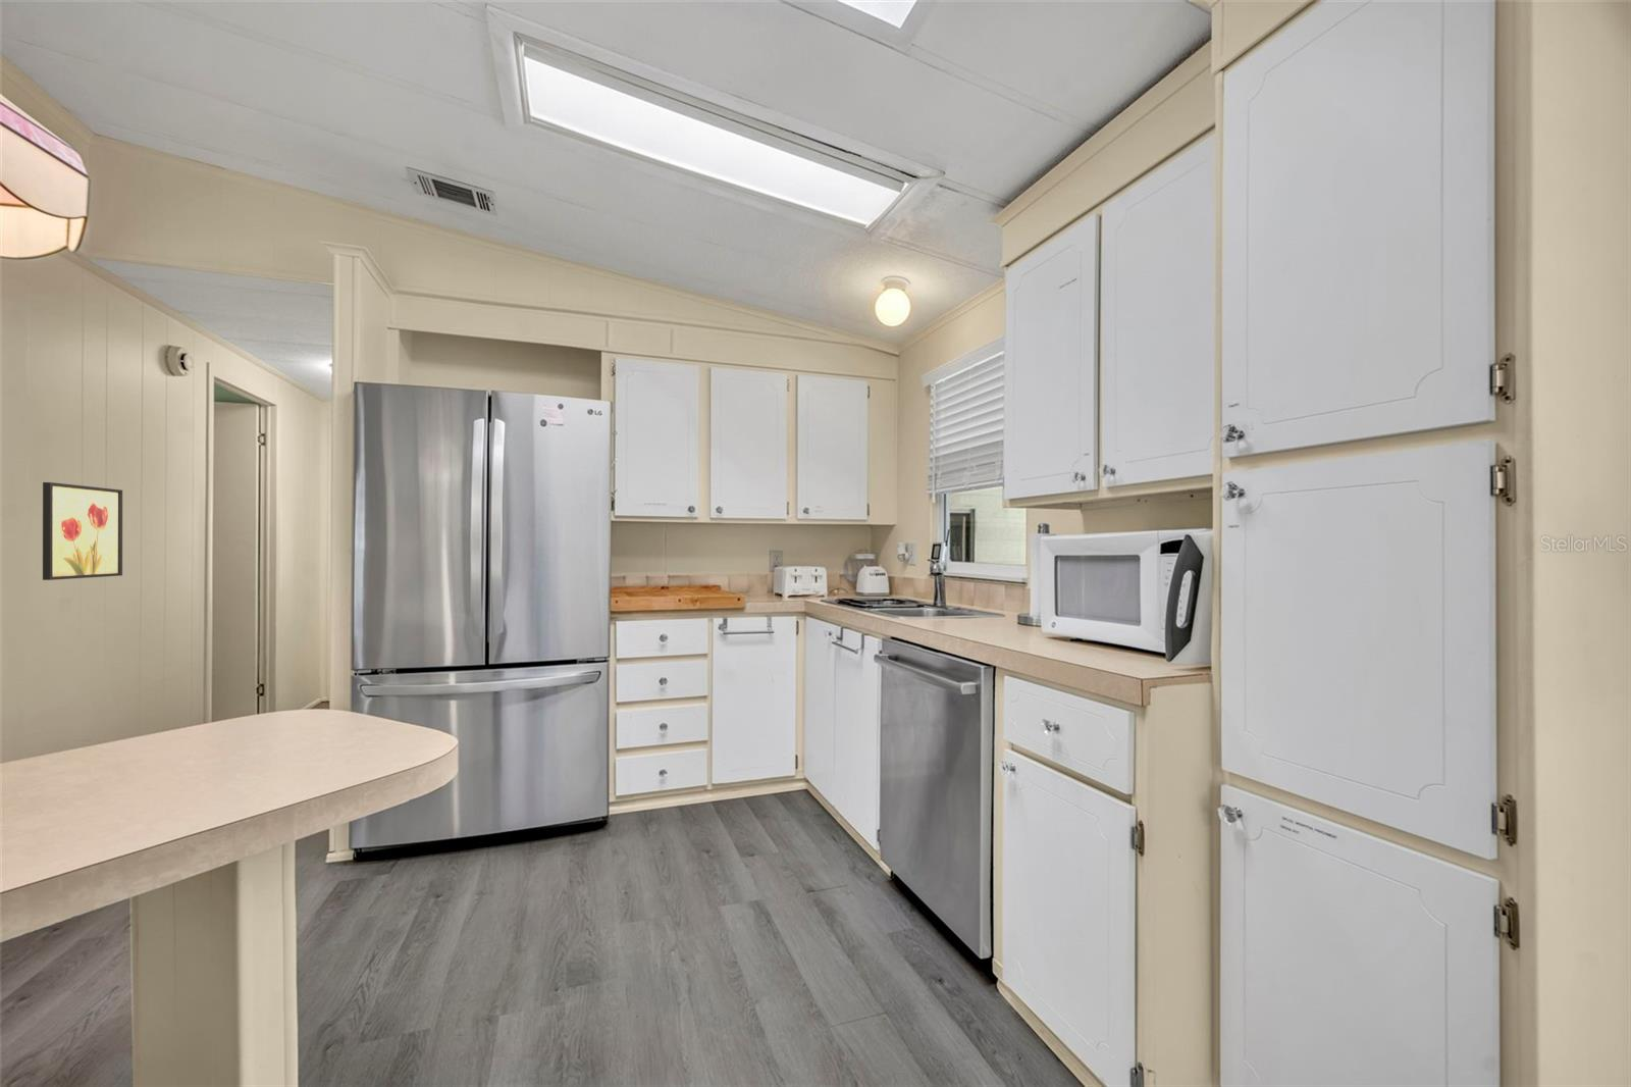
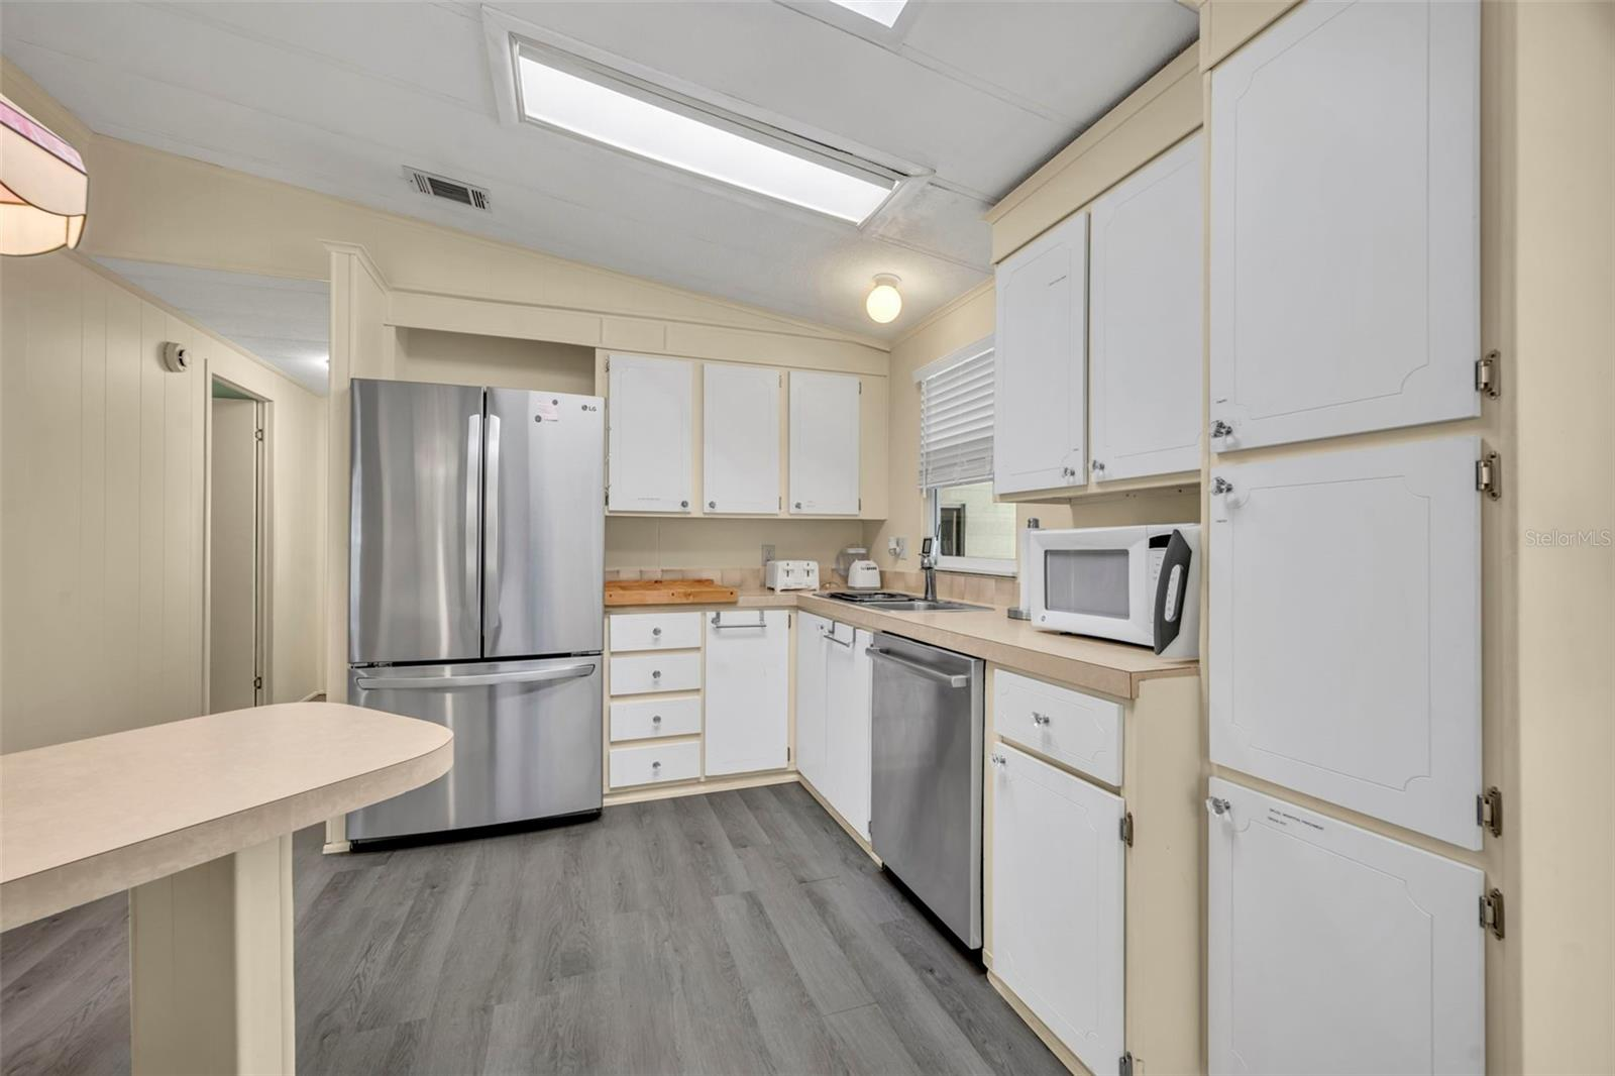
- wall art (82, 531)
